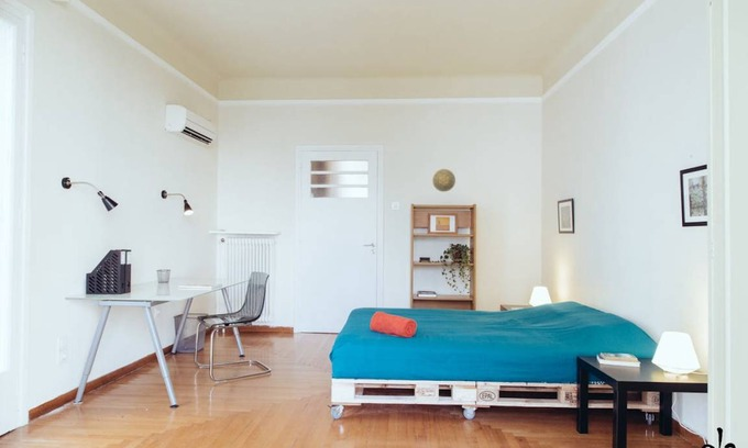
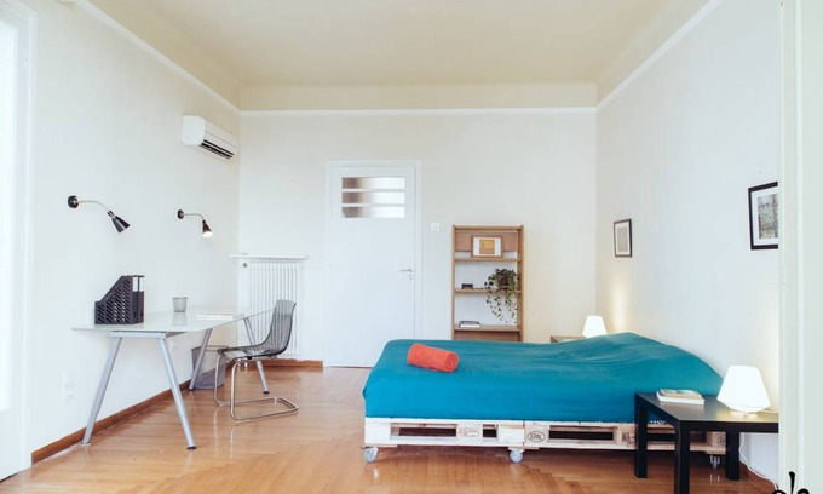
- decorative plate (443, 180)
